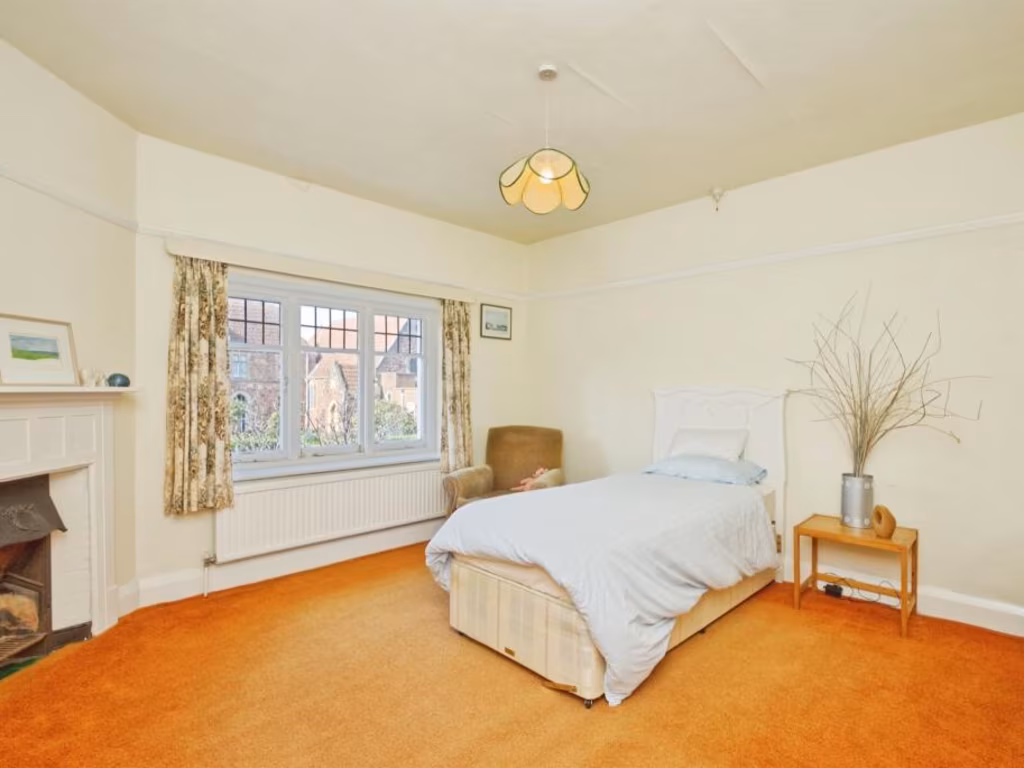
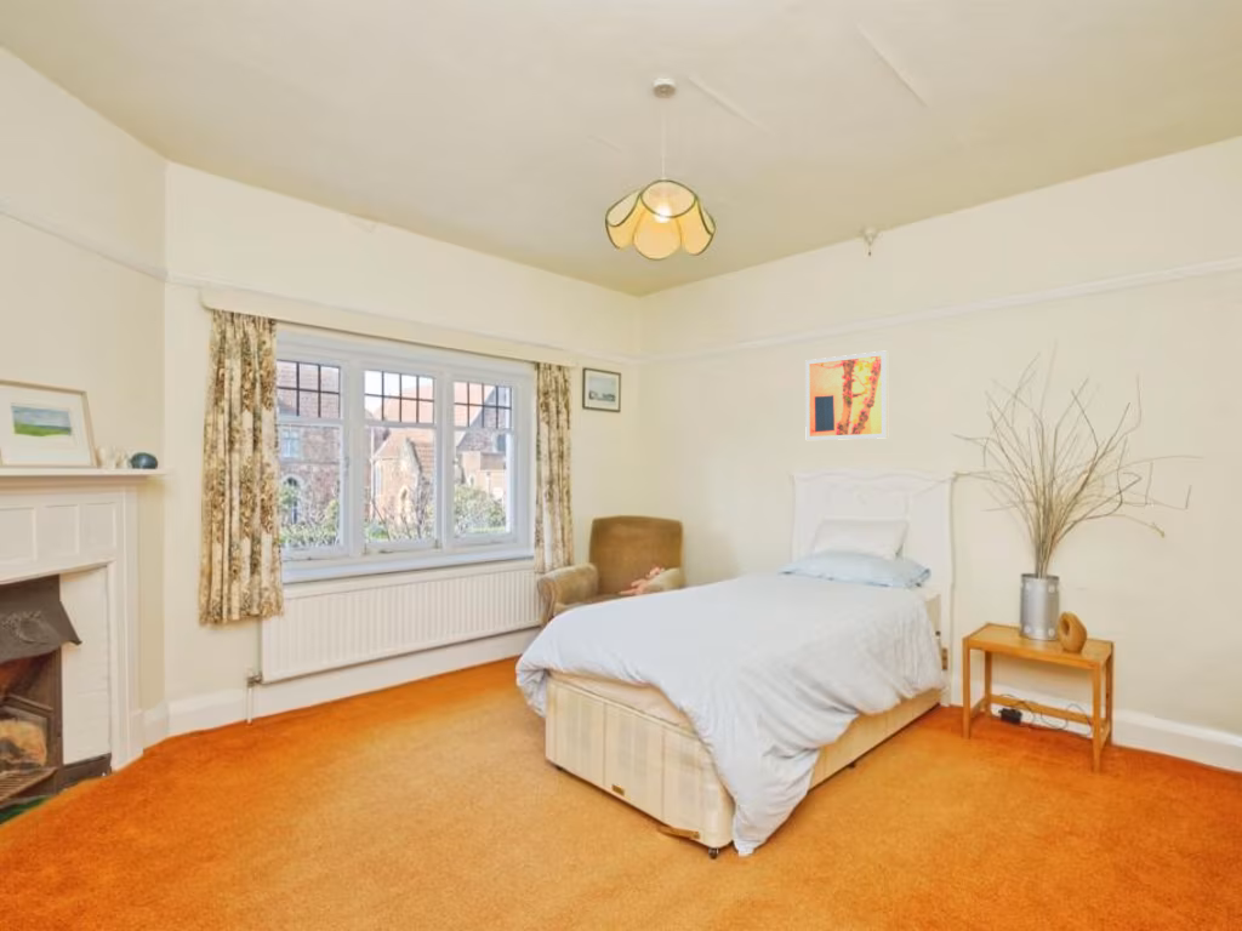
+ wall art (844, 398)
